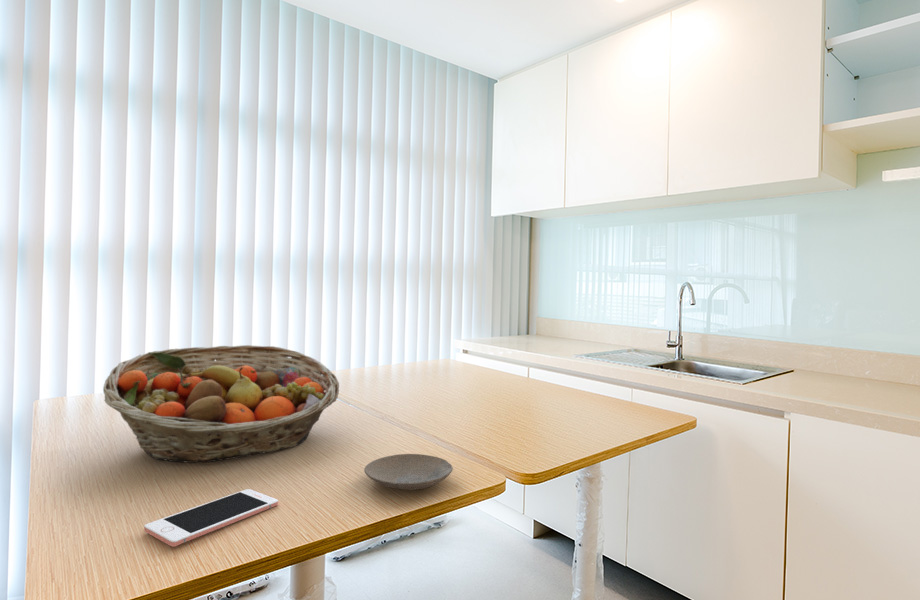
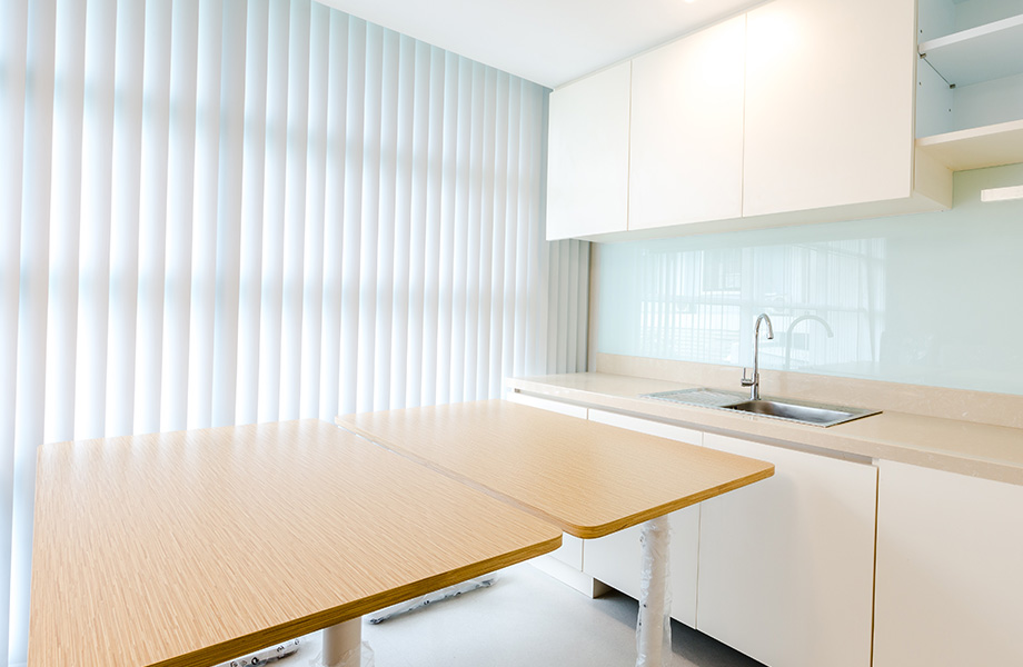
- fruit basket (231, 396)
- plate (408, 474)
- cell phone (215, 514)
